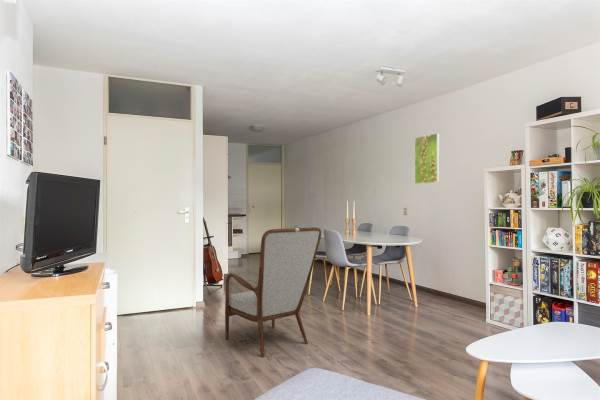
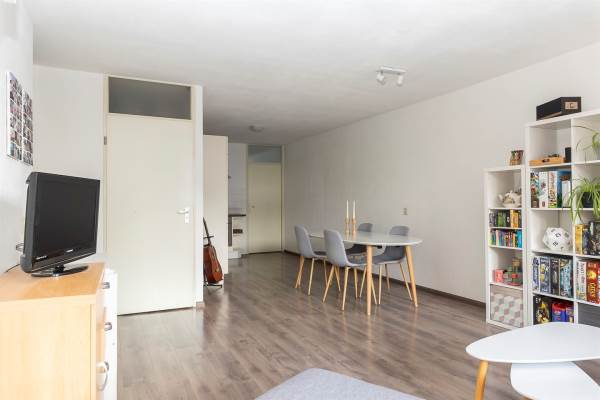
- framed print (426, 159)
- armchair (270, 284)
